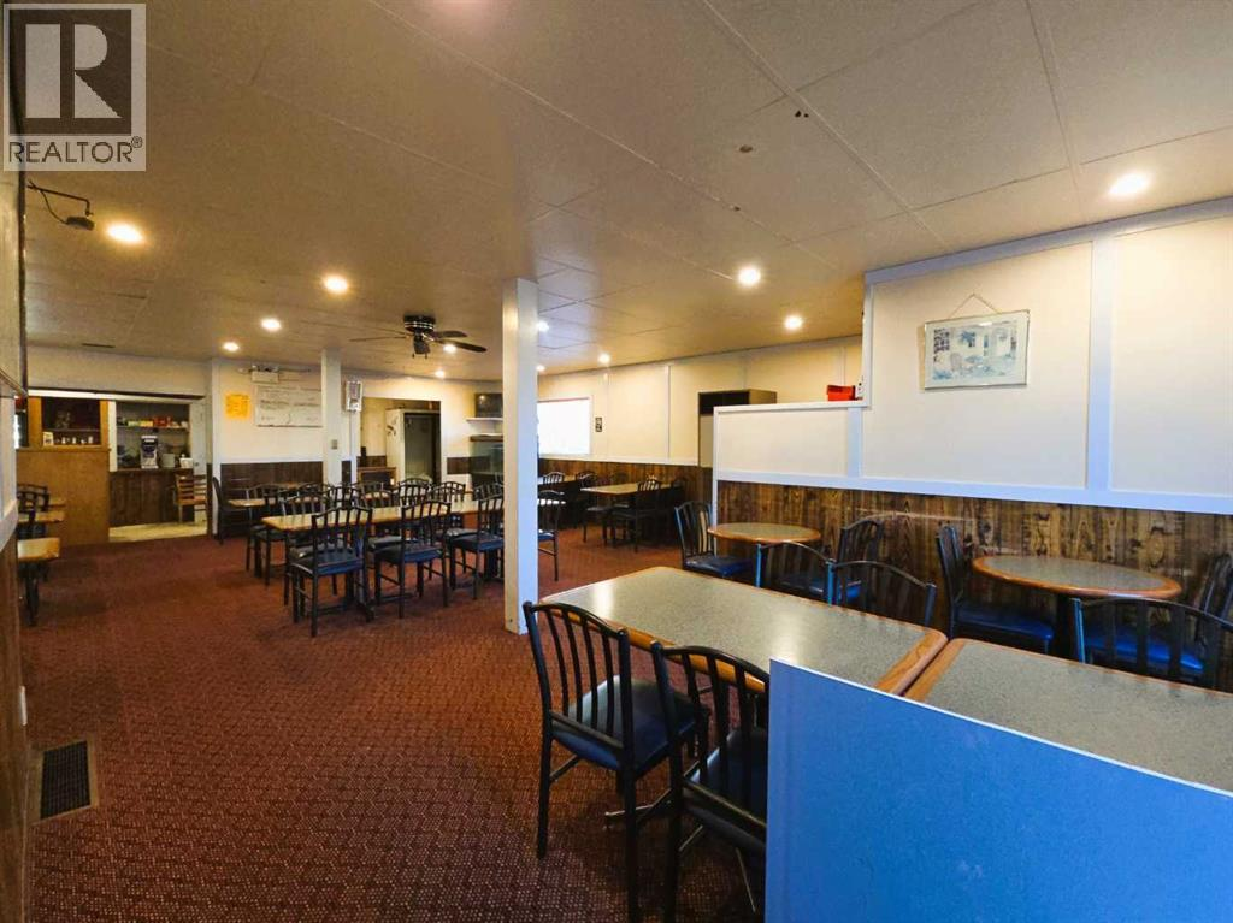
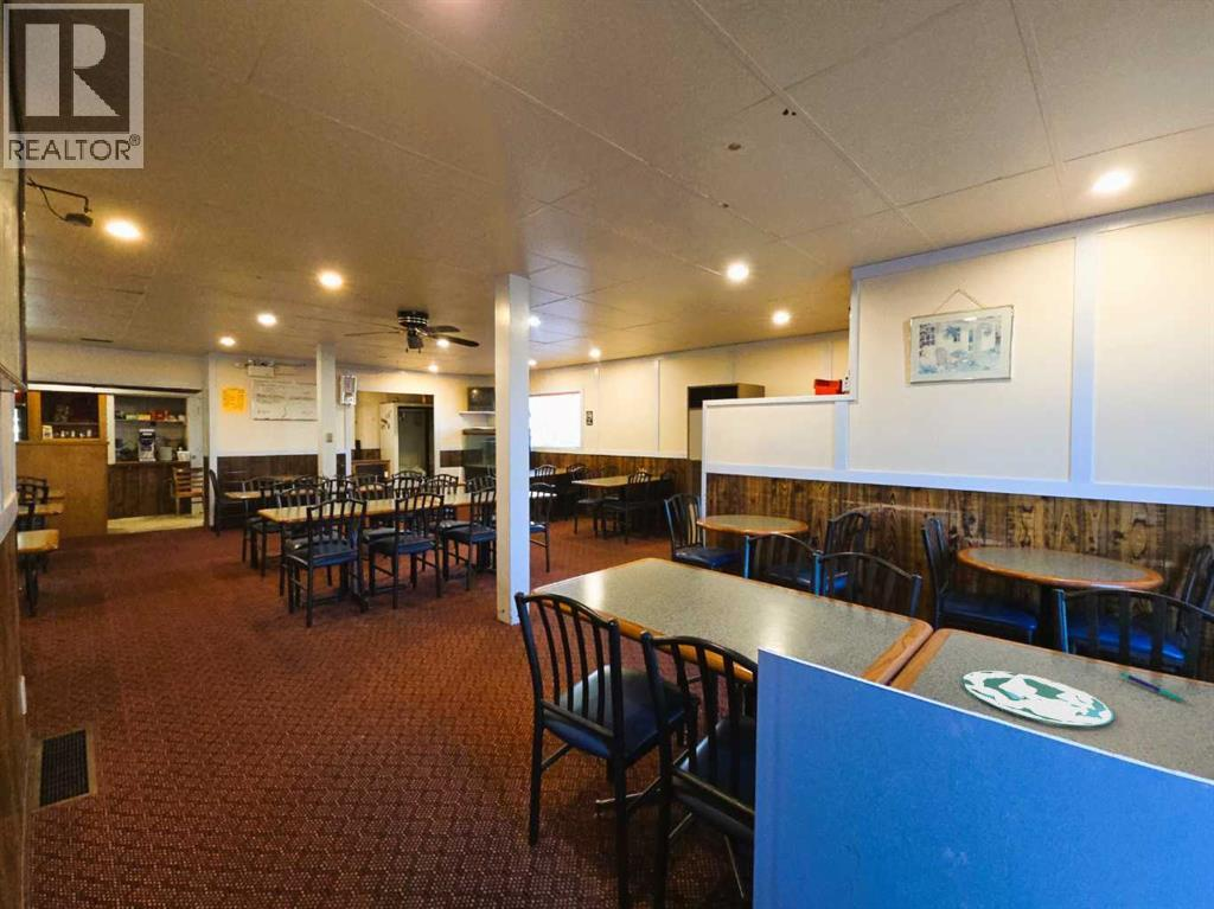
+ plate (1031, 690)
+ pen (1152, 686)
